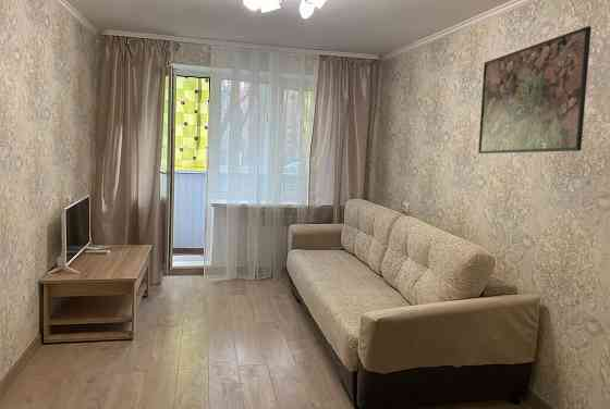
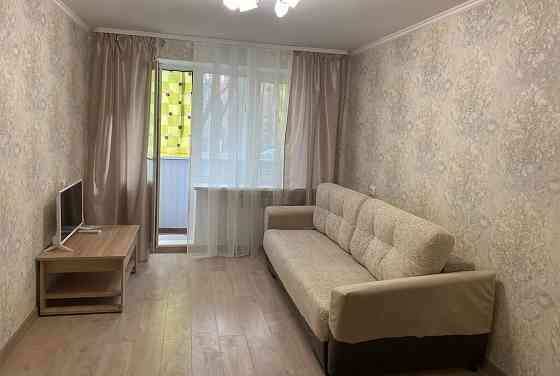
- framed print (525, 100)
